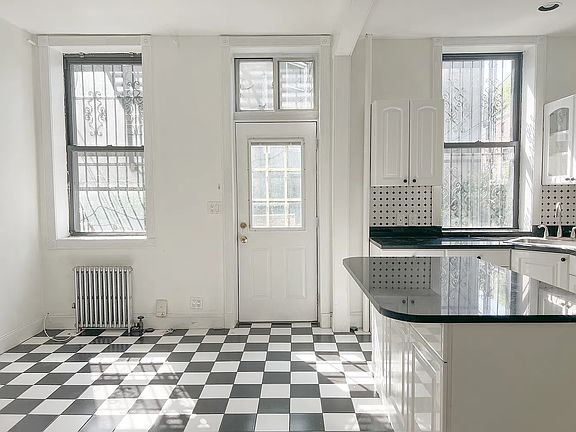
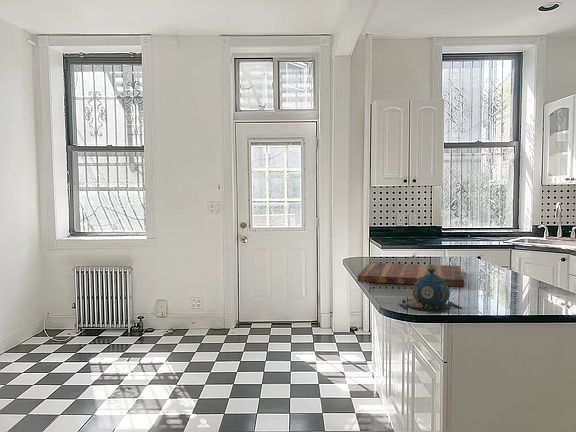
+ cutting board (411, 273)
+ teapot (429, 287)
